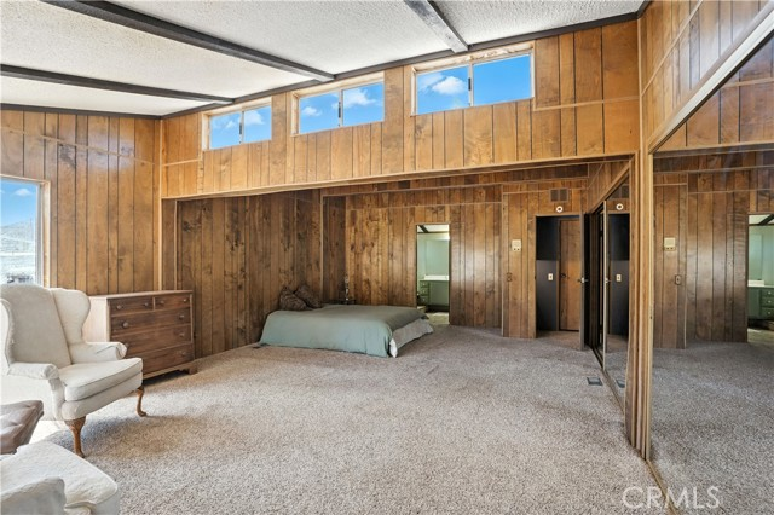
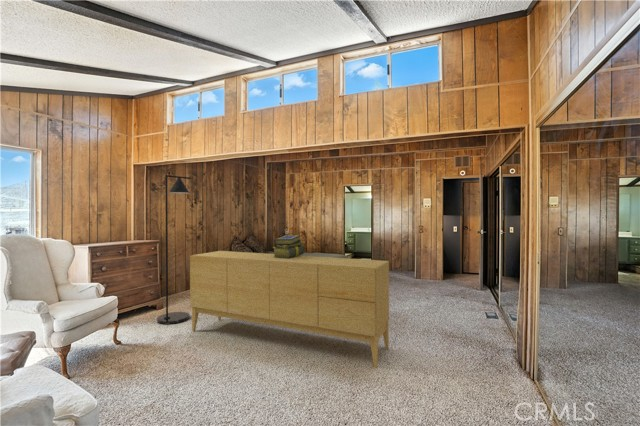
+ stack of books (288, 246)
+ sideboard (282, 298)
+ floor lamp (167, 247)
